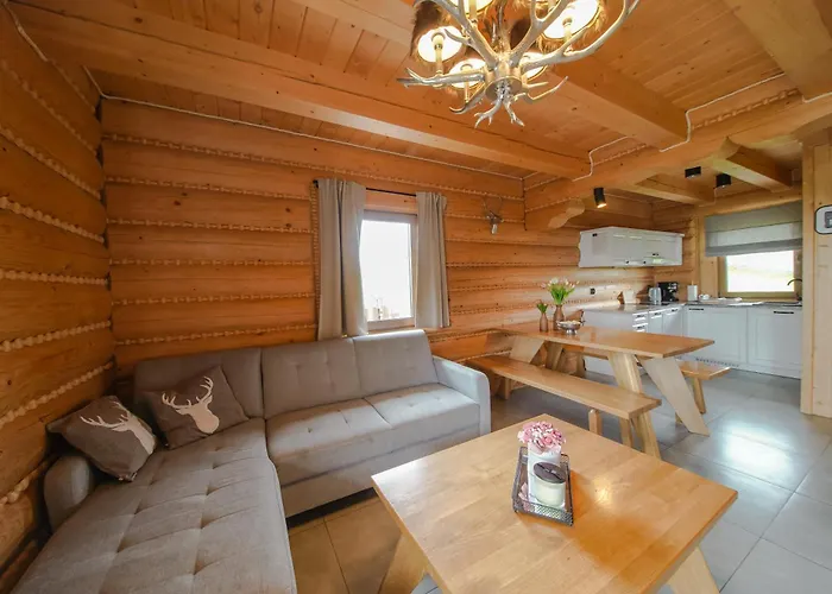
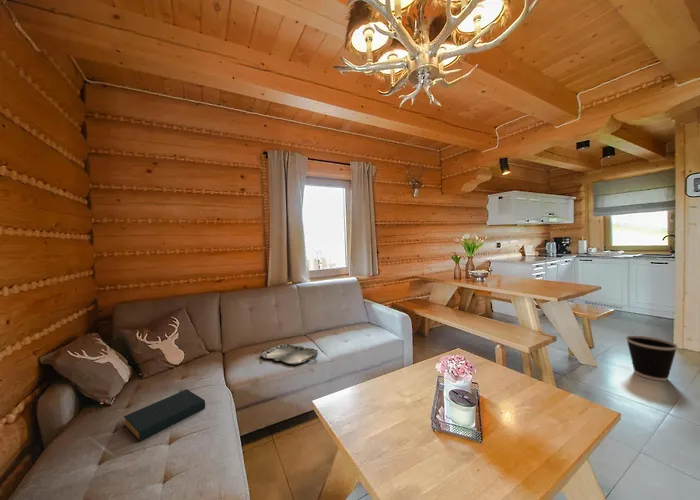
+ serving tray (289, 353)
+ hardback book (166, 412)
+ wastebasket (650, 358)
